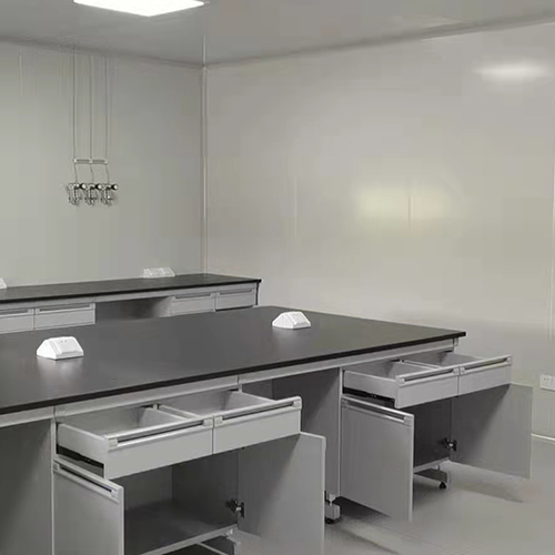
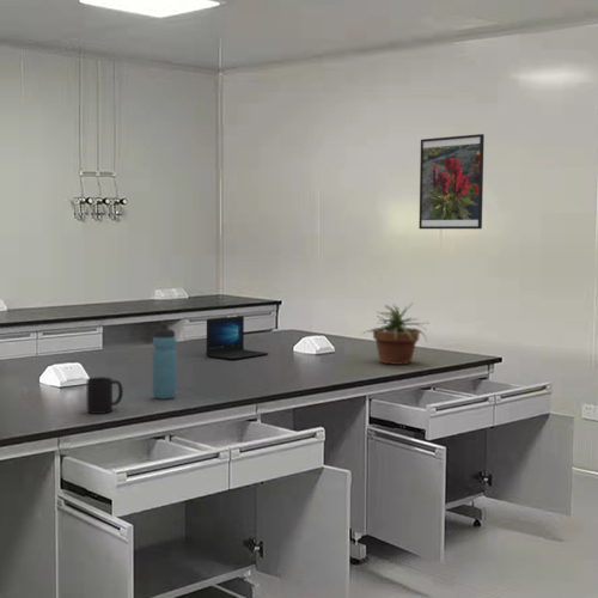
+ laptop (237, 336)
+ potted plant (396, 332)
+ water bottle (164, 360)
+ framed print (450, 183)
+ mug (105, 393)
